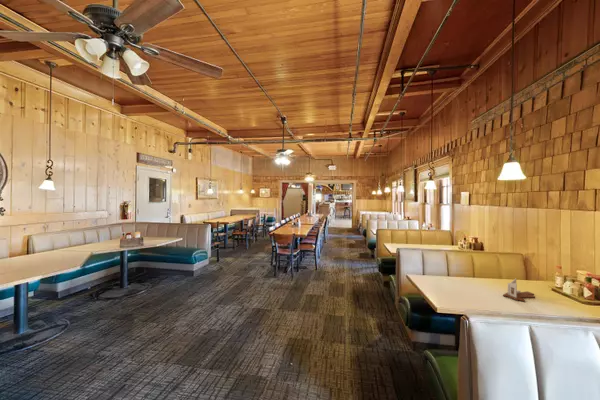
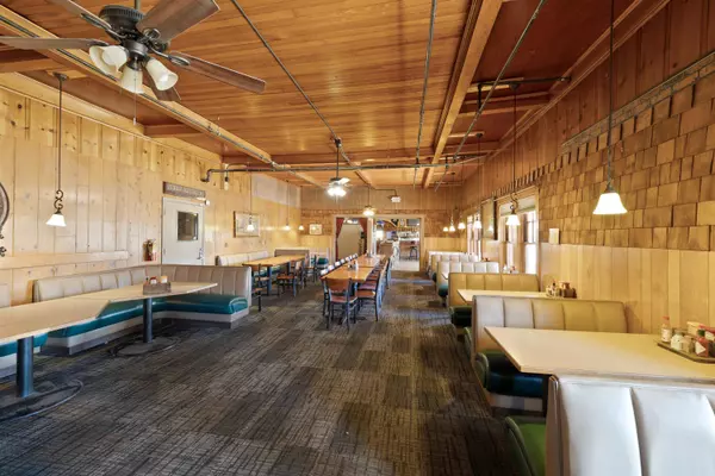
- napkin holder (518, 290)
